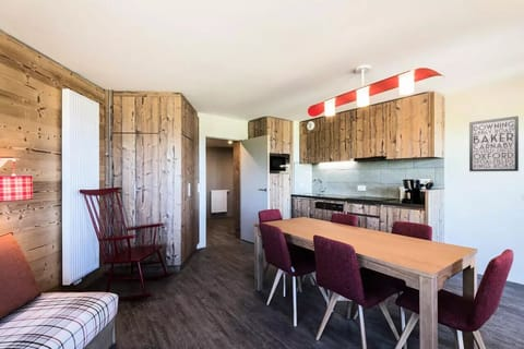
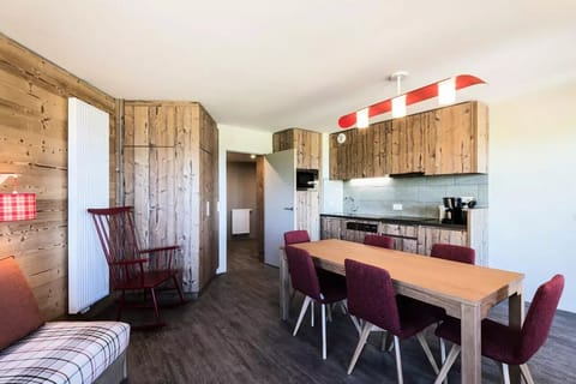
- wall art (492, 145)
